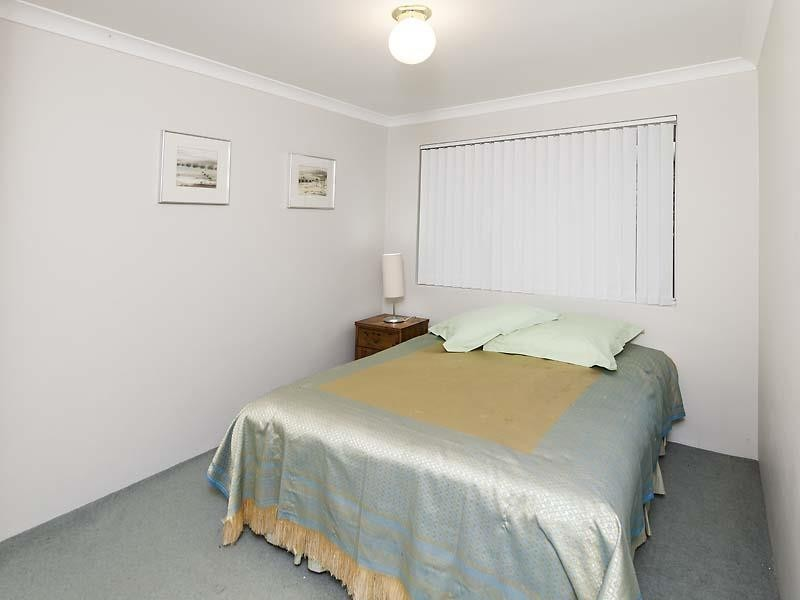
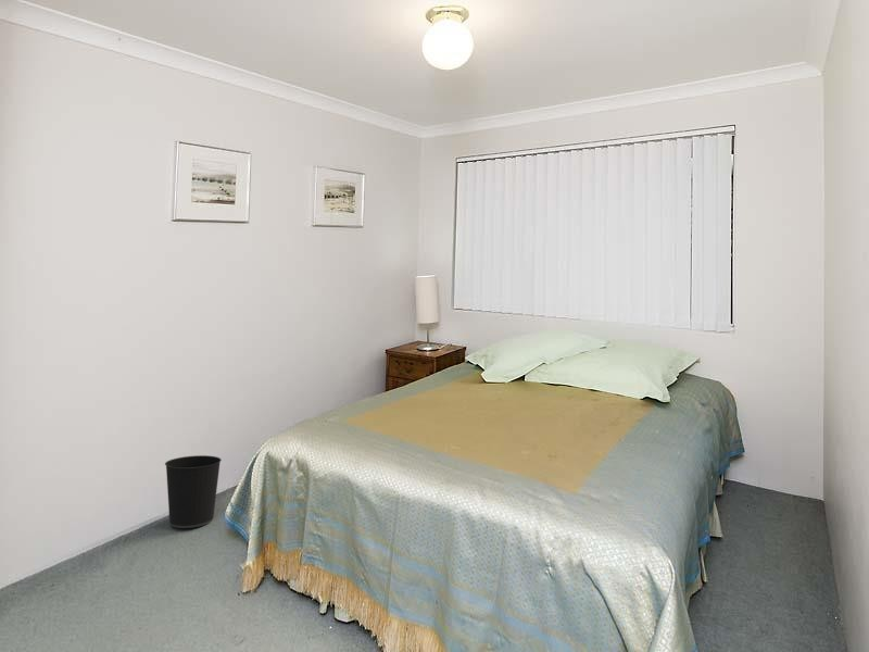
+ wastebasket (192, 491)
